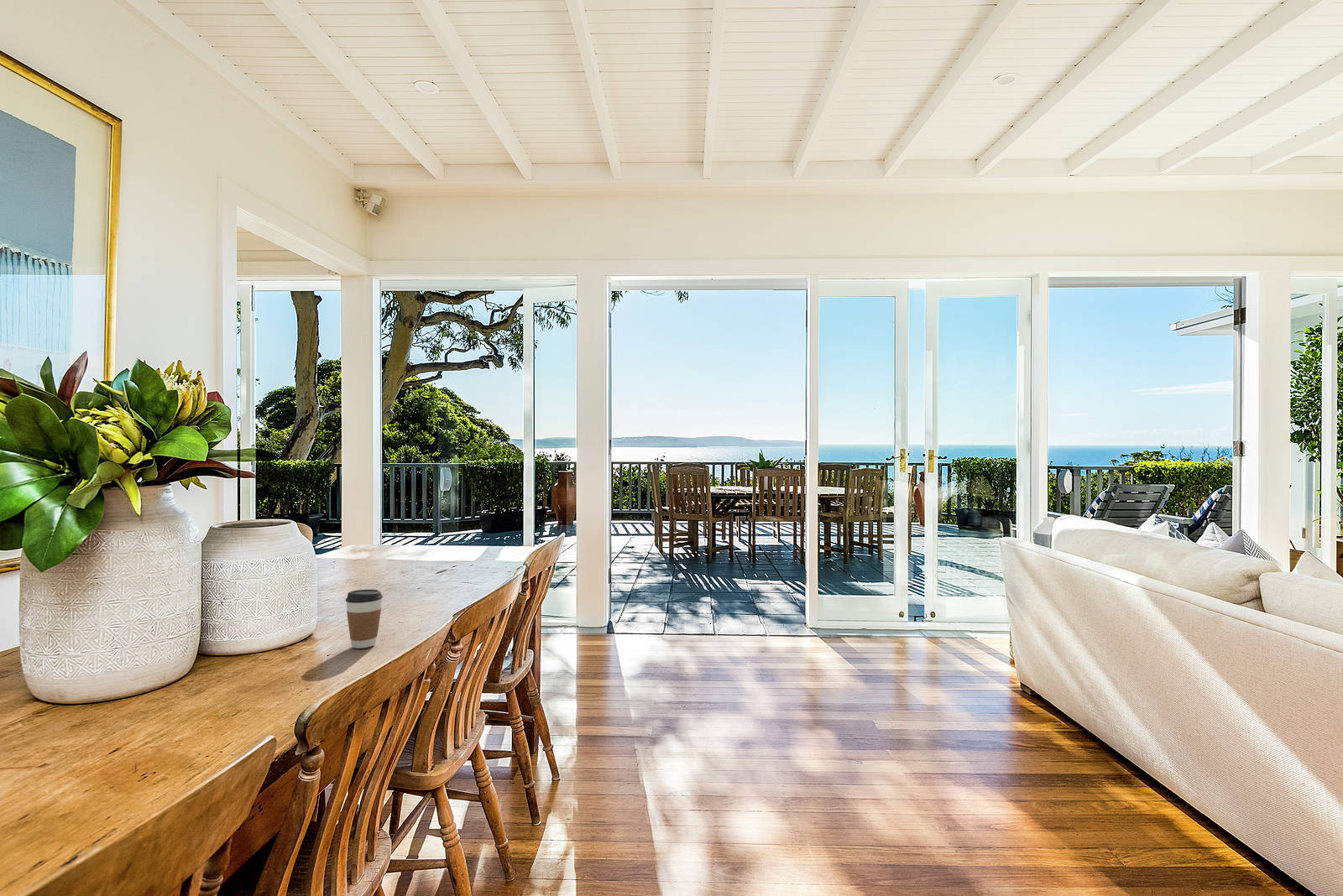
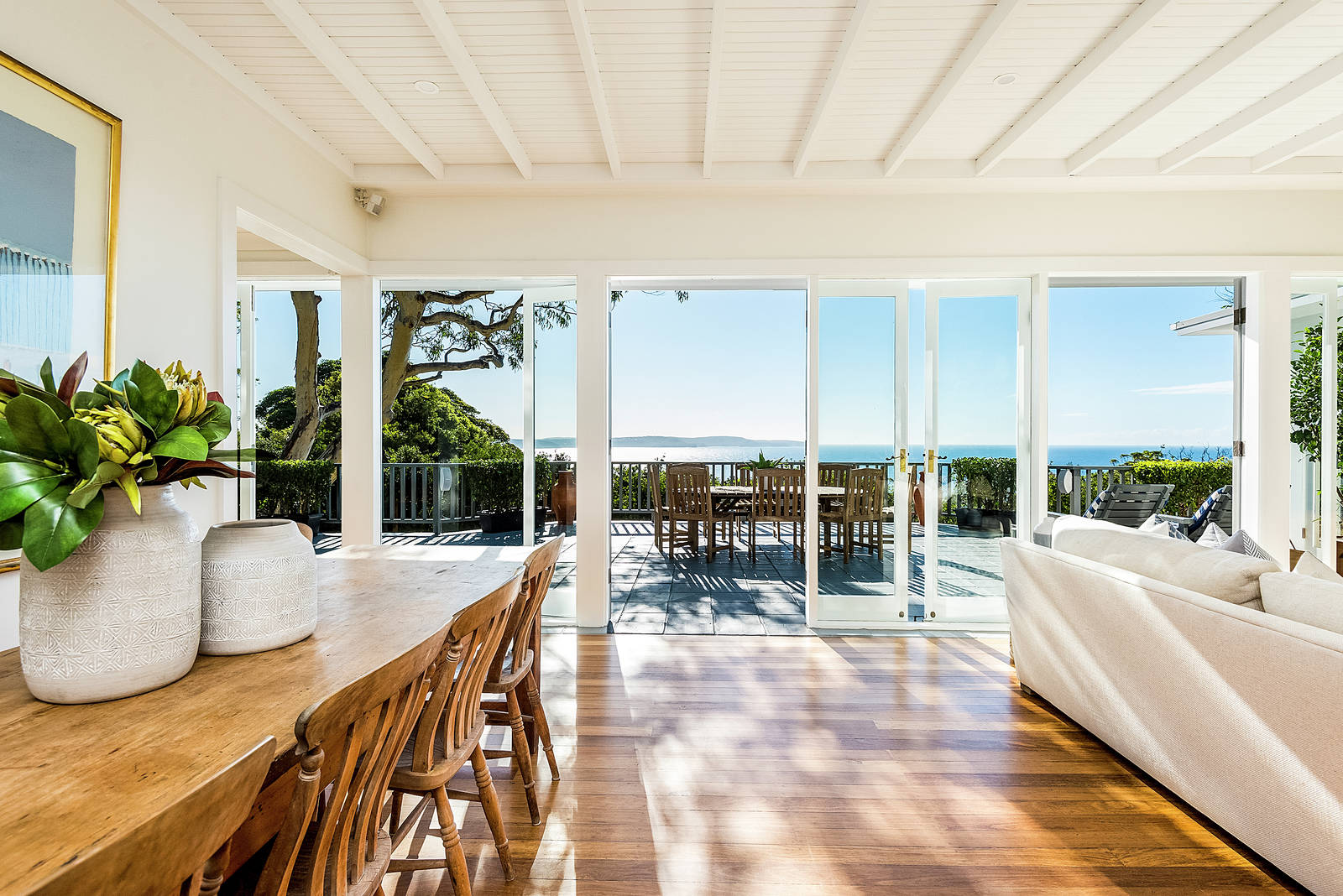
- coffee cup (363, 617)
